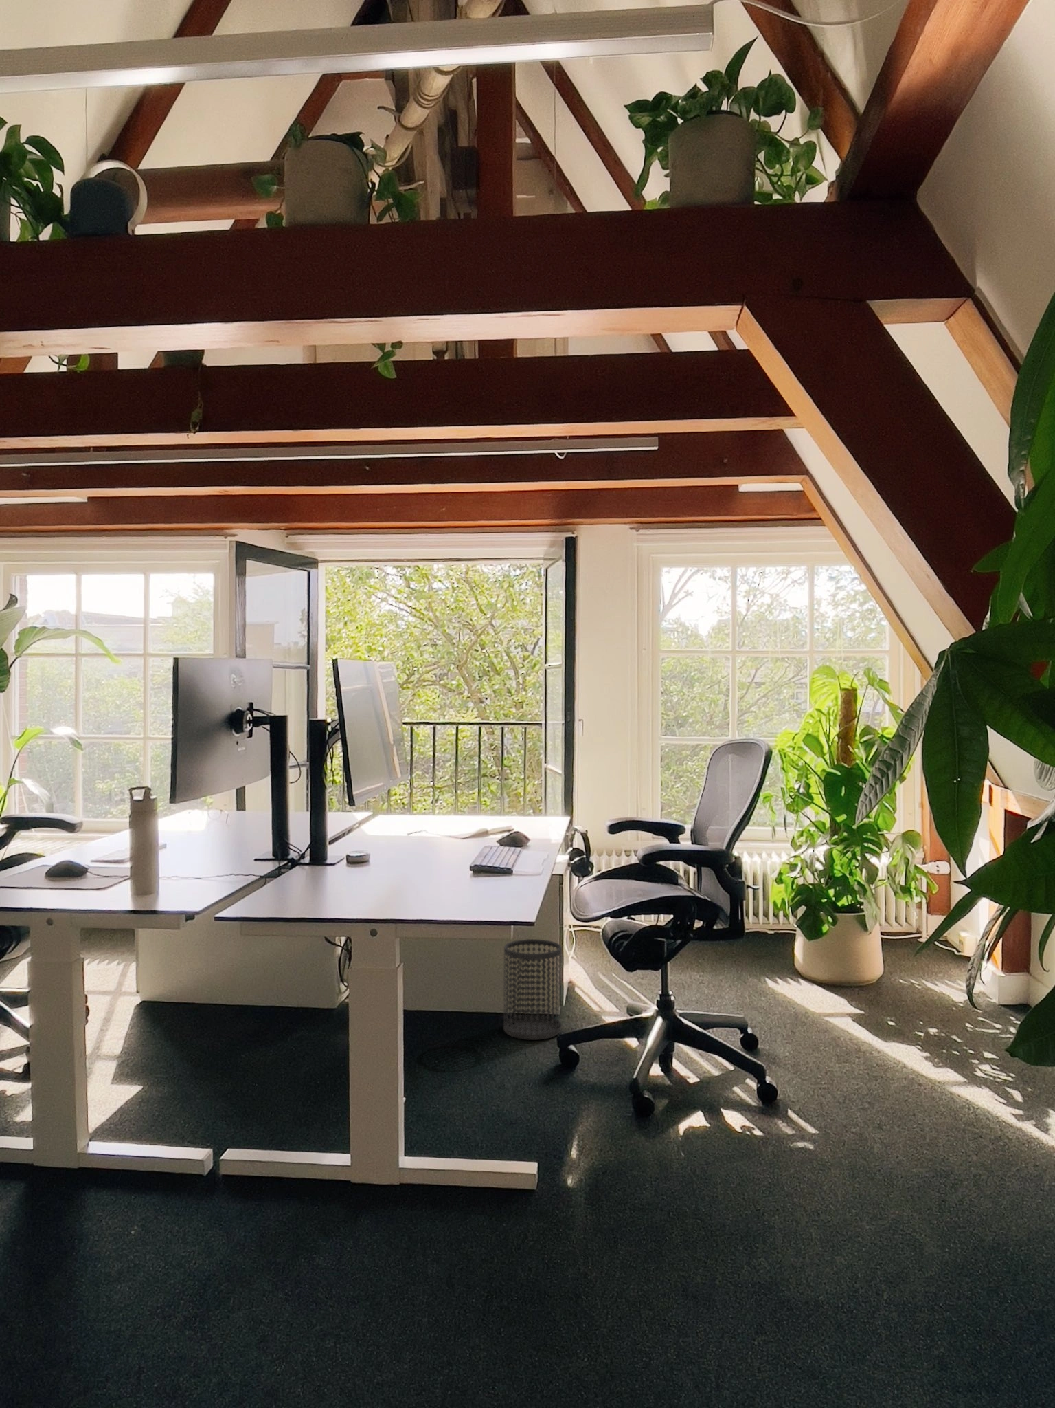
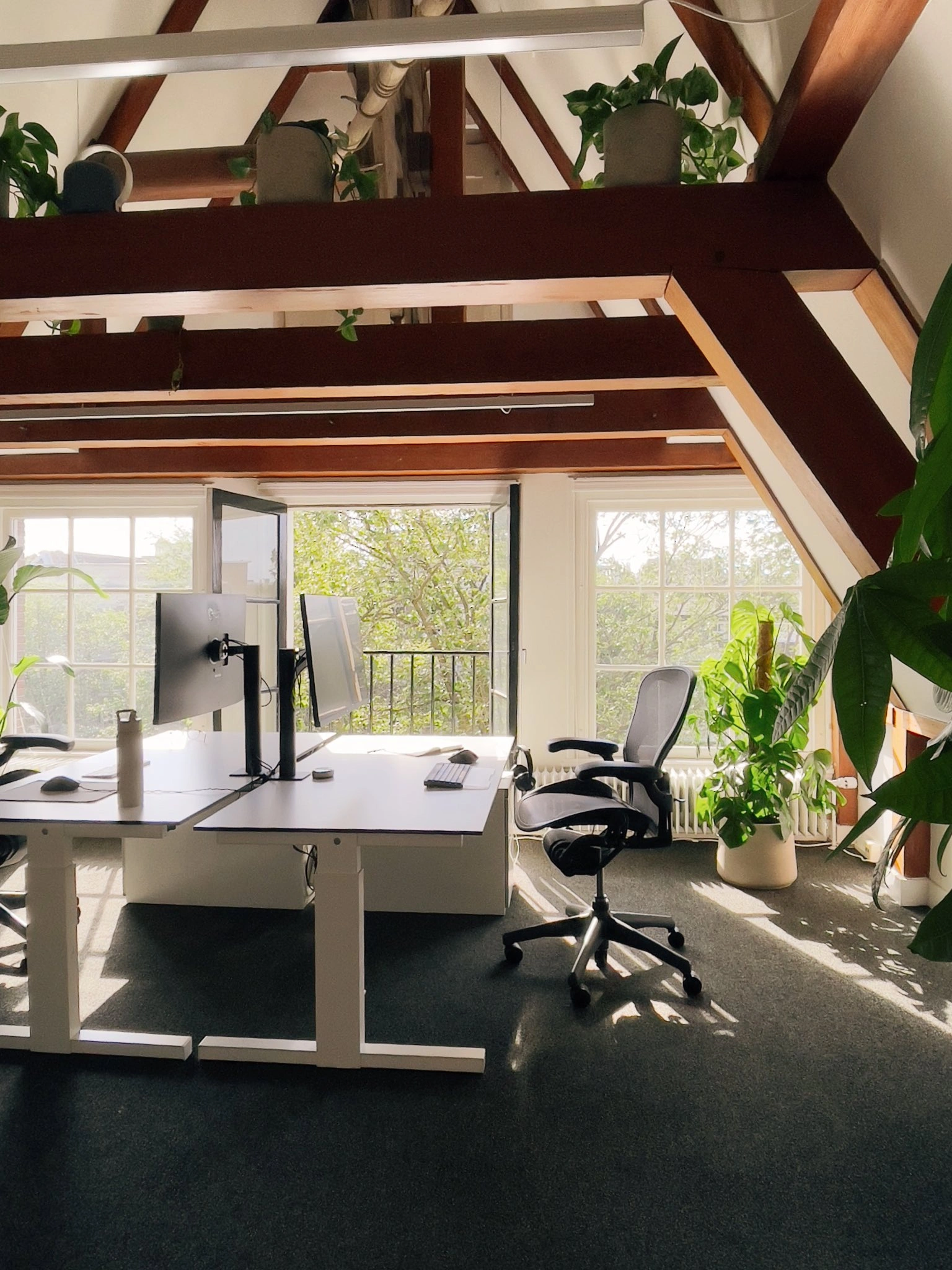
- wastebasket (532, 988)
